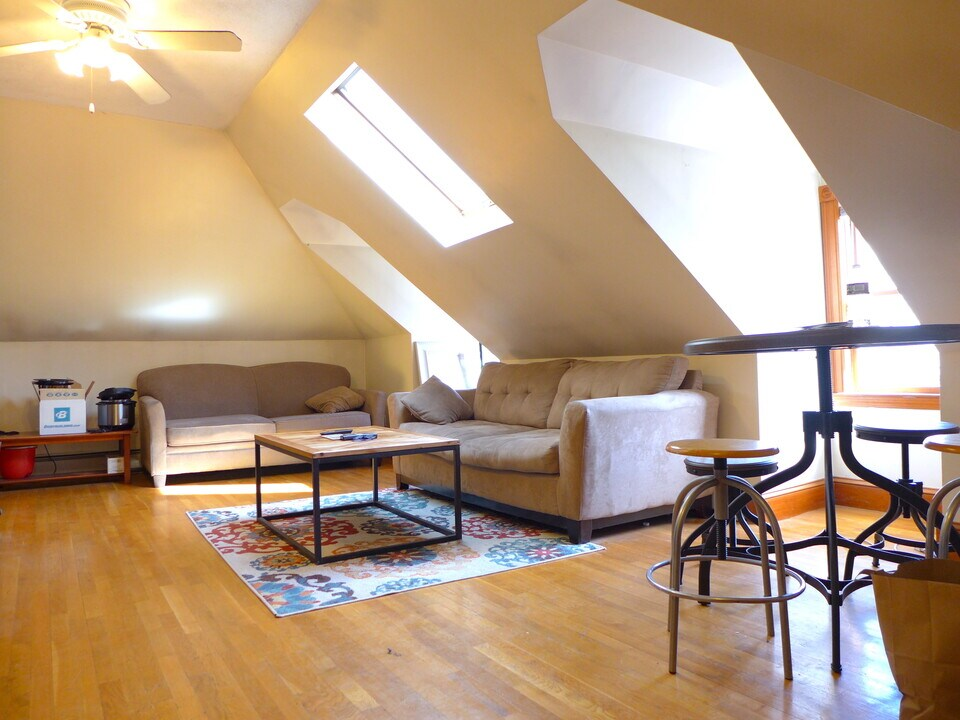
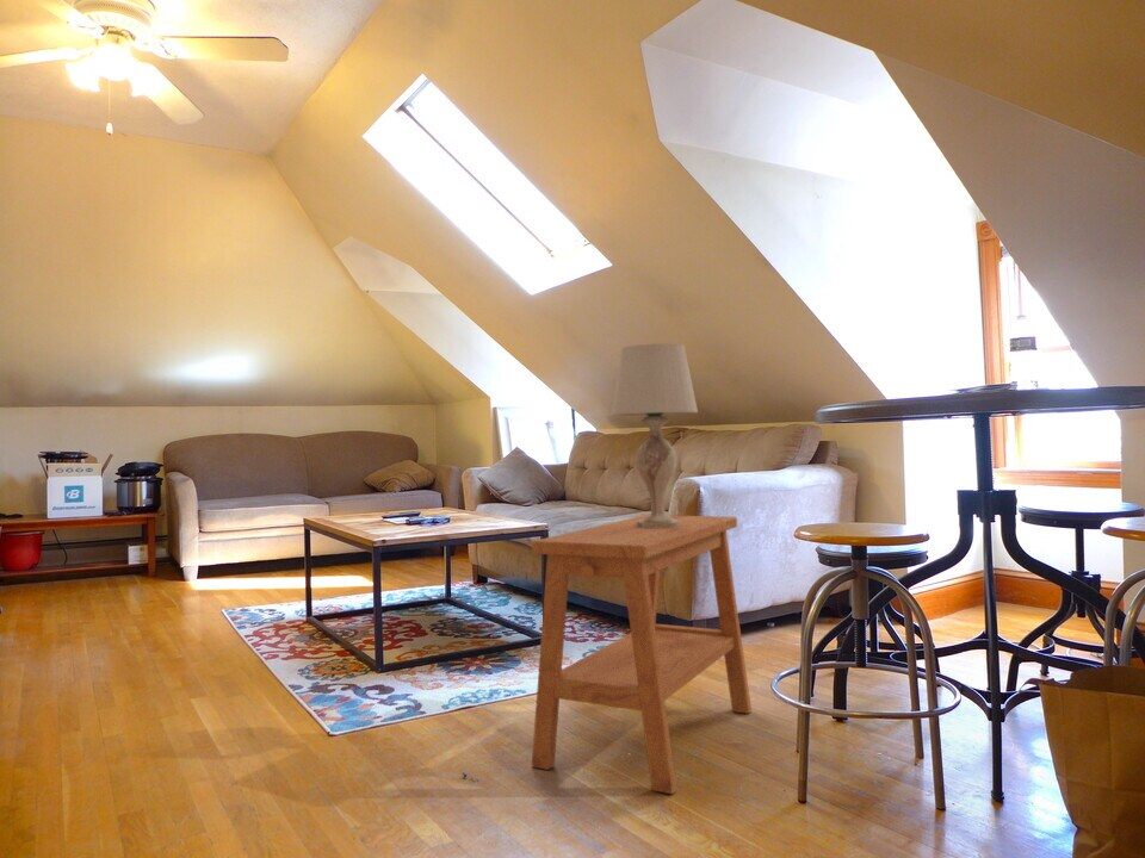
+ table lamp (655, 435)
+ side table (648, 632)
